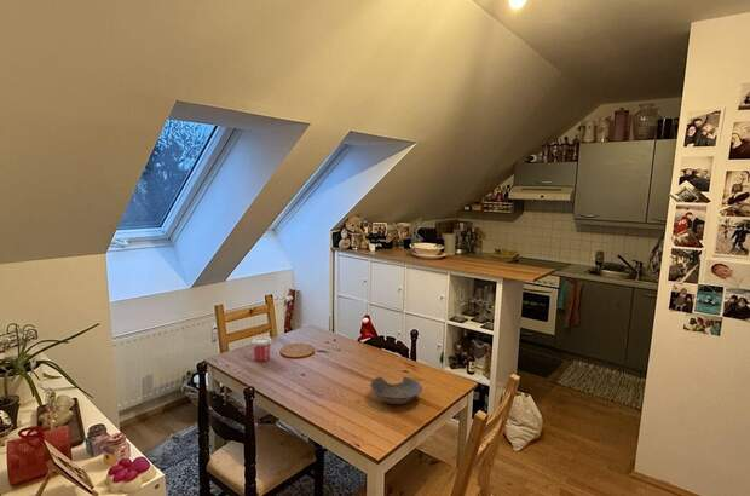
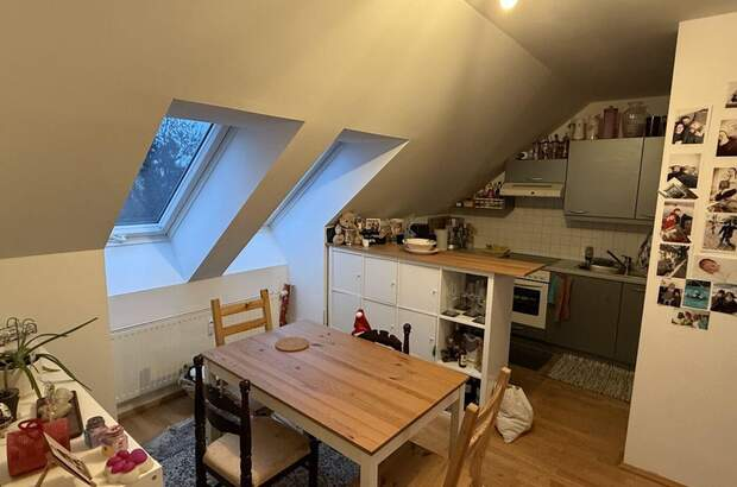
- cup (261, 348)
- bowl (396, 391)
